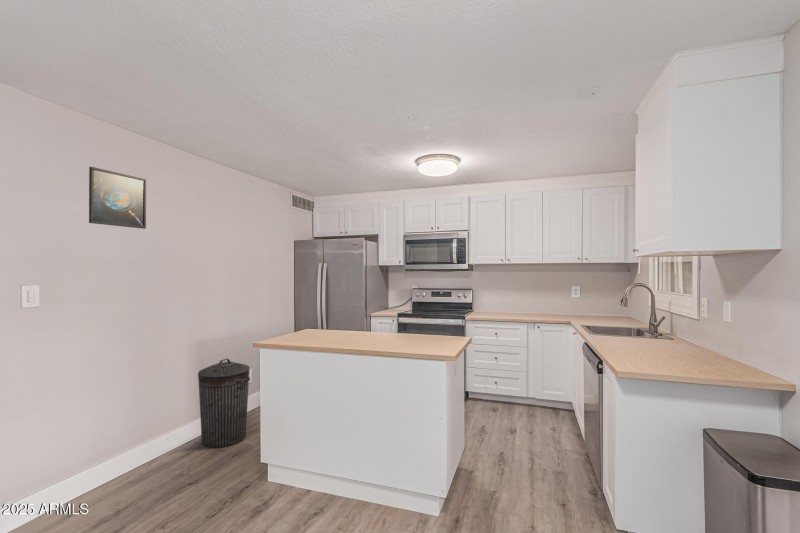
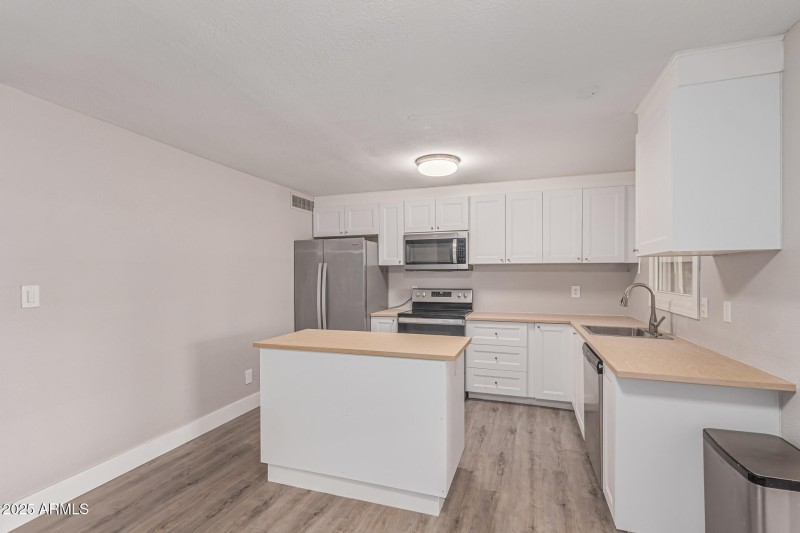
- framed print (119, 199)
- trash can (224, 399)
